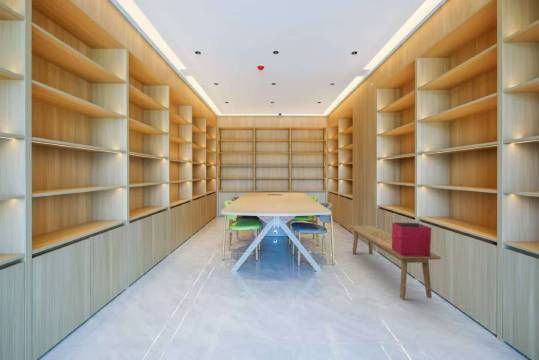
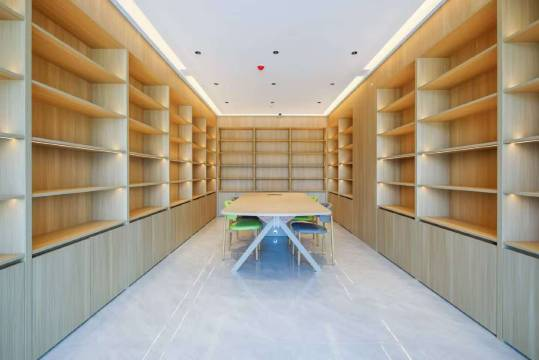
- bench (385, 251)
- storage bin (410, 238)
